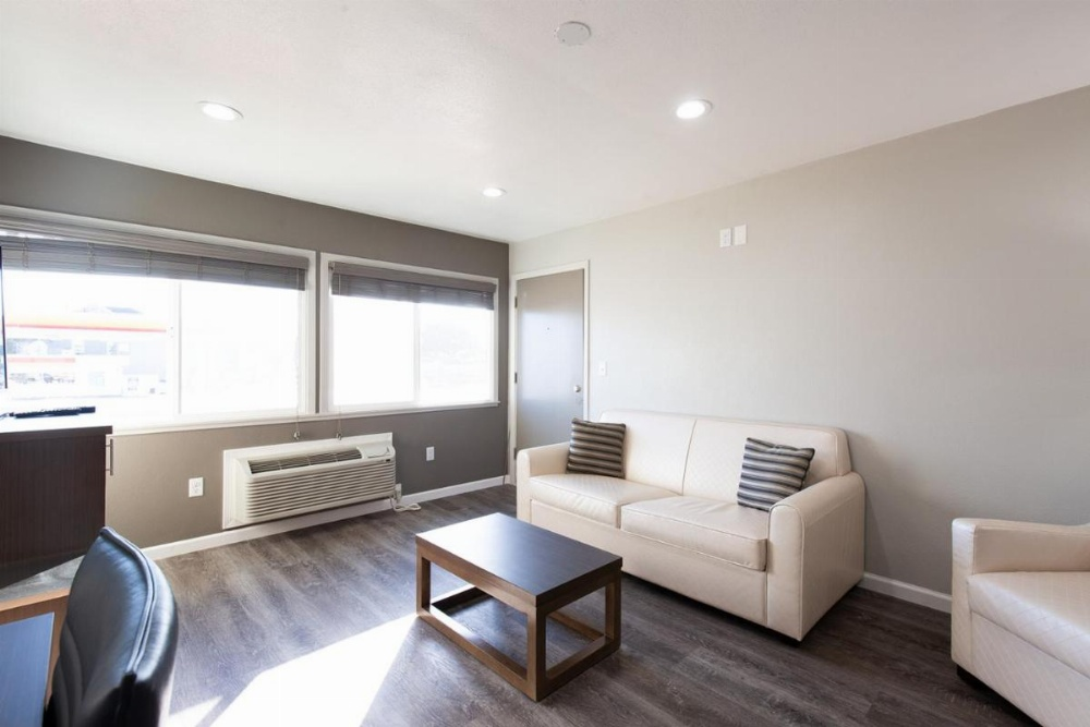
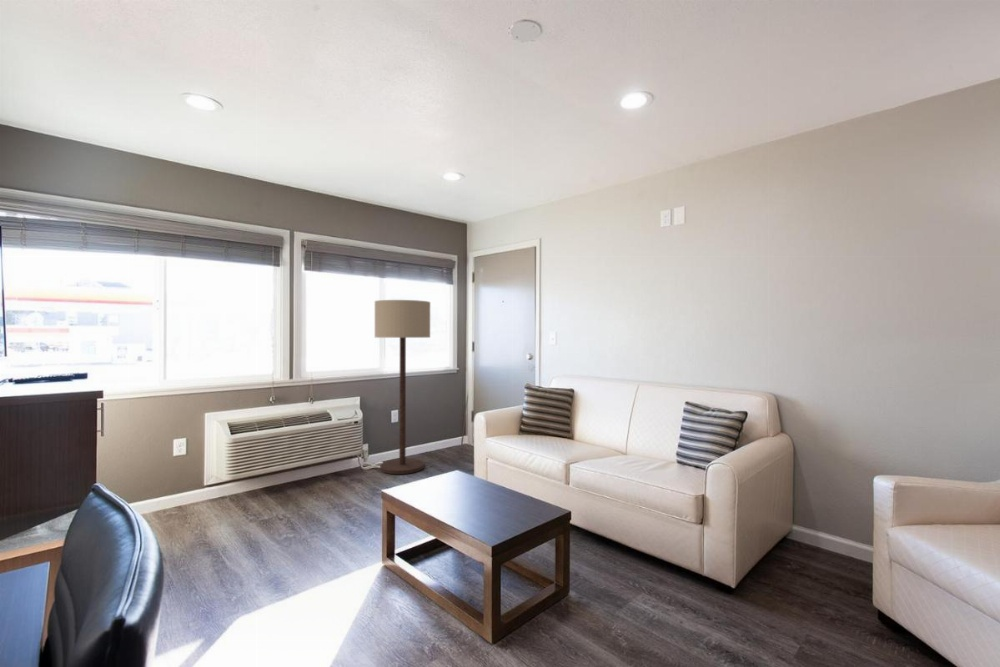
+ floor lamp (402, 384)
